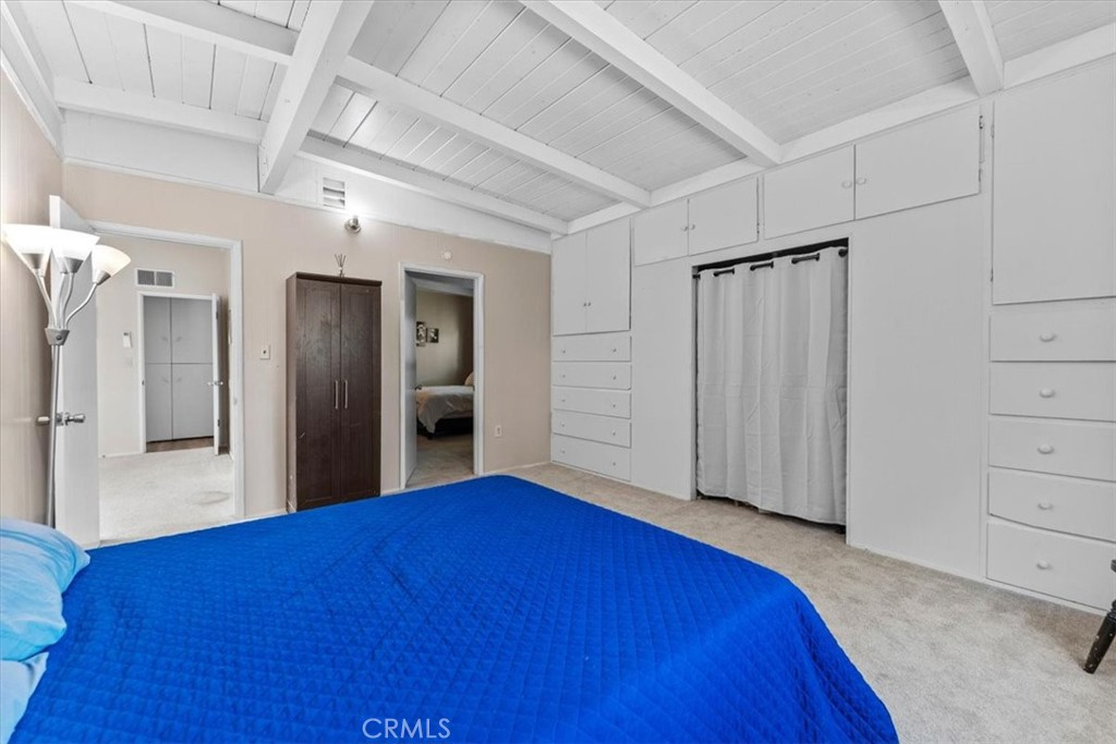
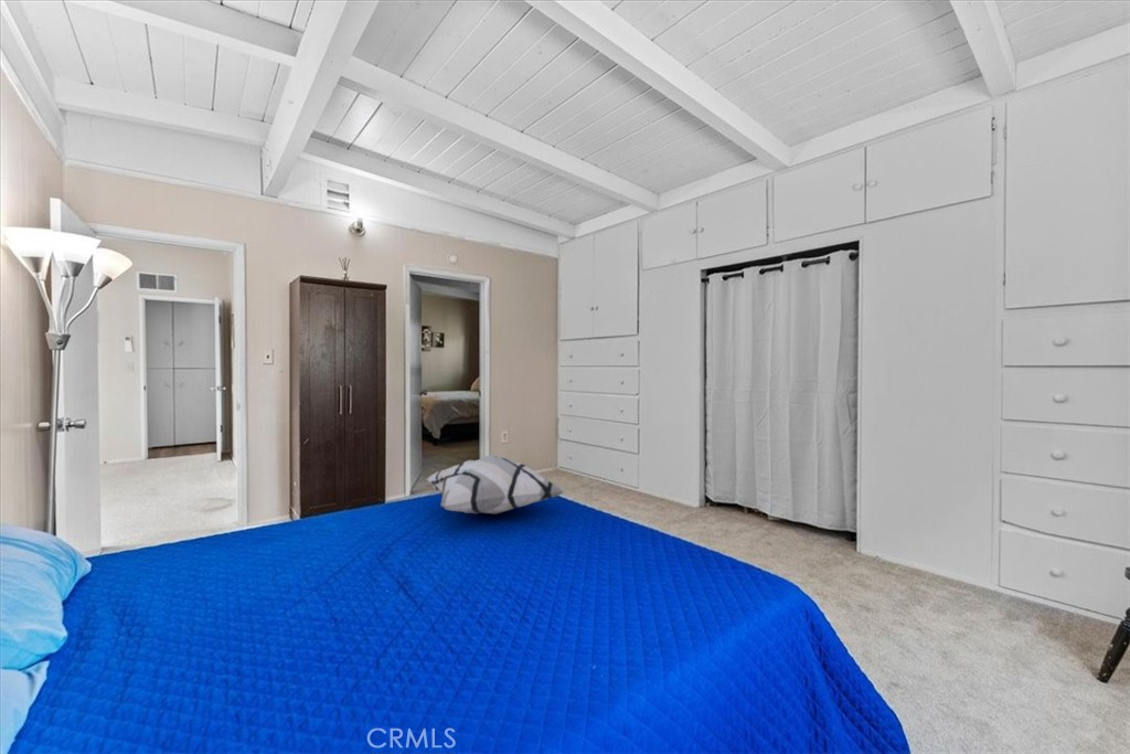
+ decorative pillow (491, 485)
